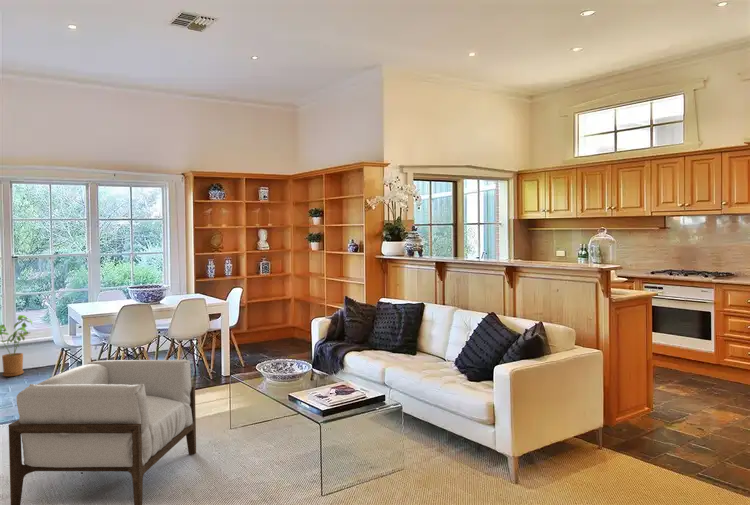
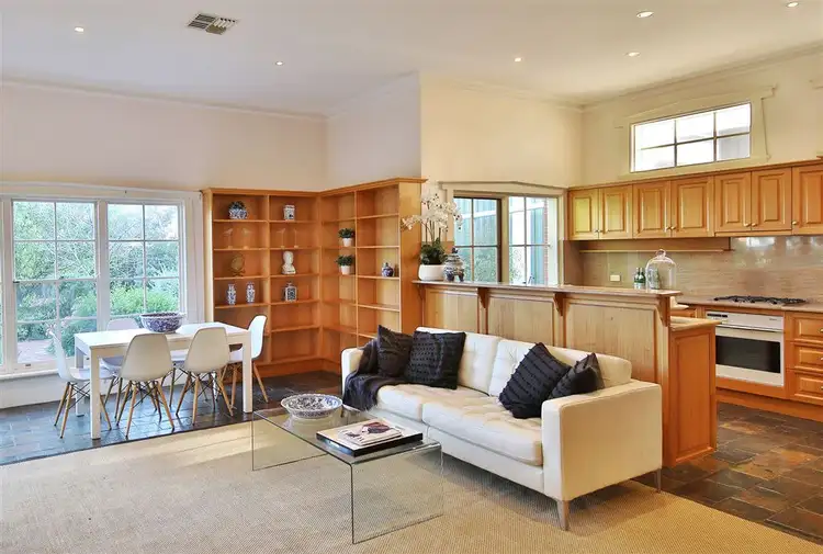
- armchair (113, 424)
- house plant (14, 345)
